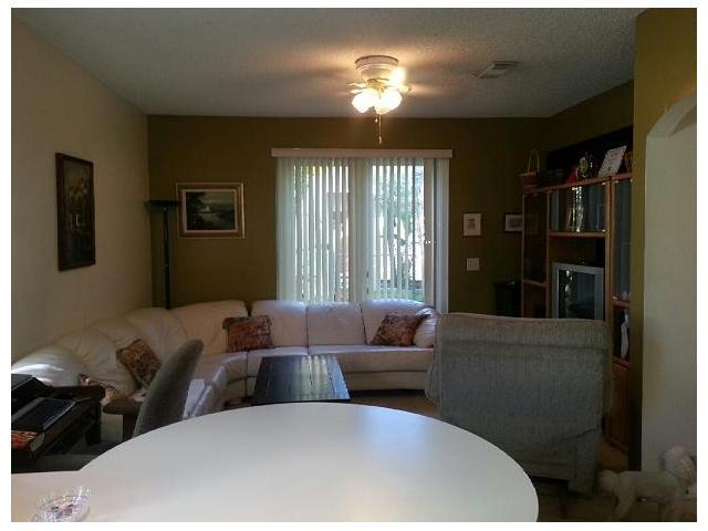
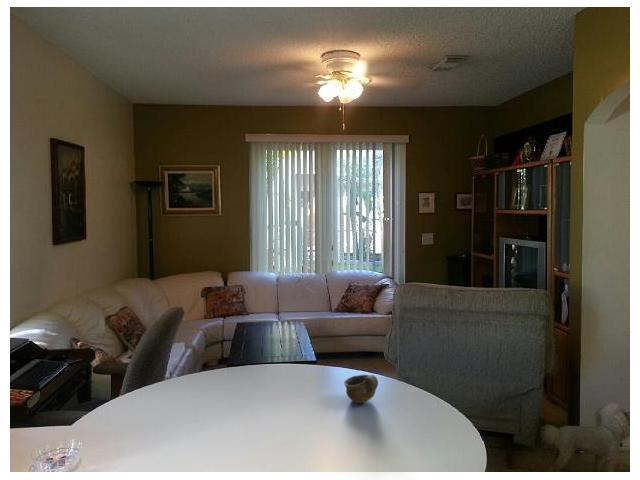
+ cup (360, 386)
